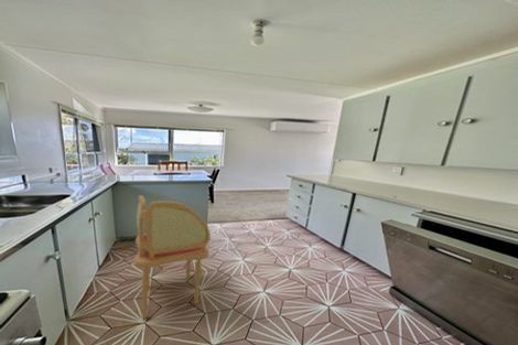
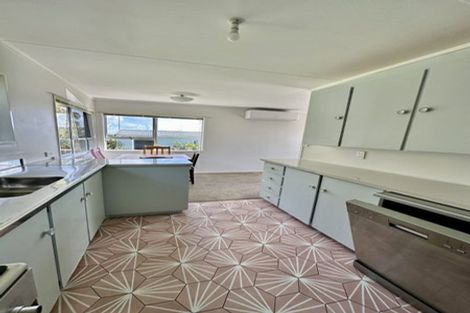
- dining chair (171, 245)
